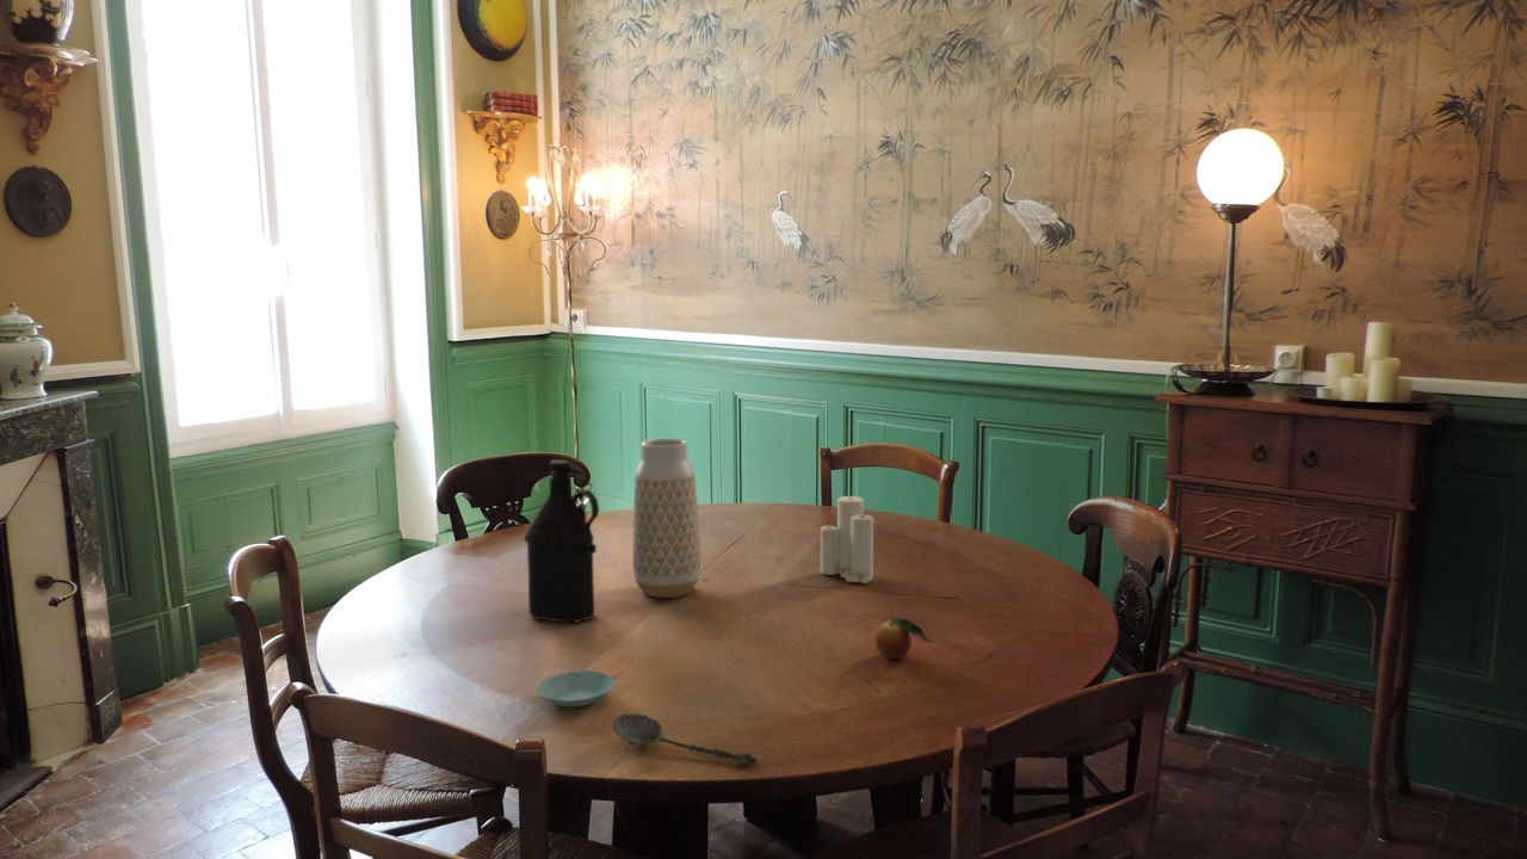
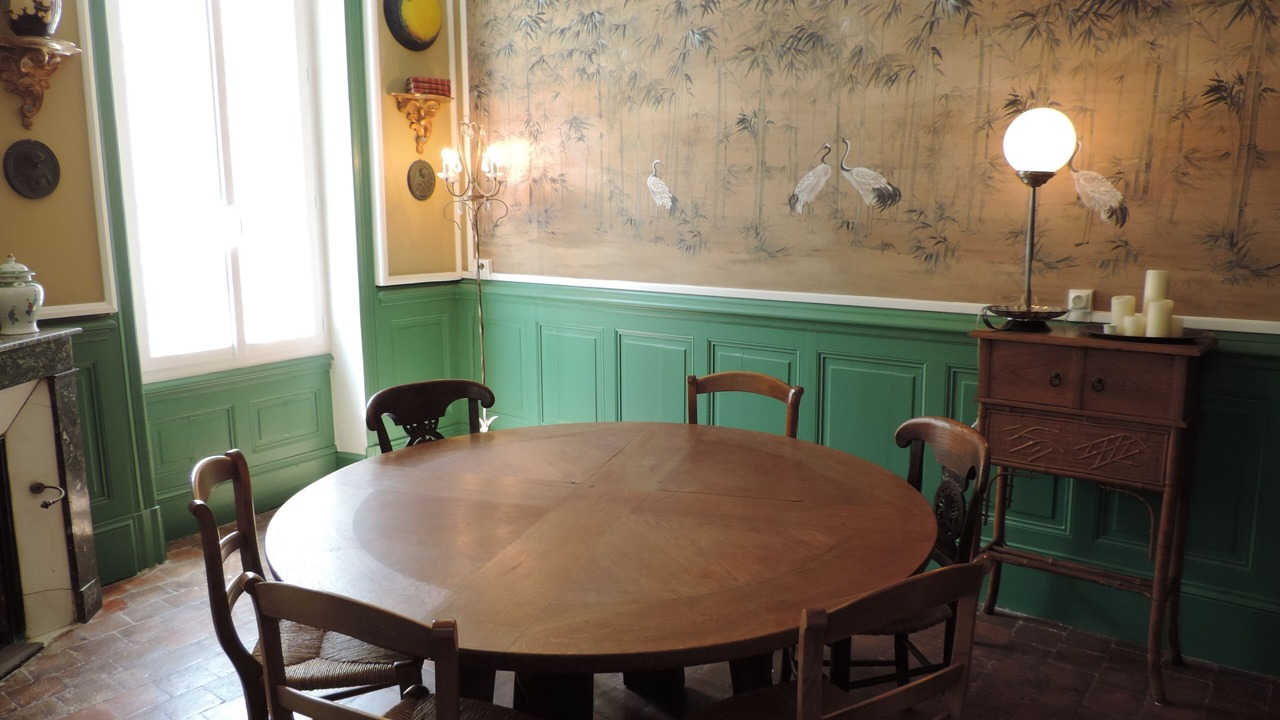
- bottle (561, 538)
- fruit (903, 634)
- candle (847, 533)
- saucer (576, 691)
- vase (666, 517)
- spoon (685, 744)
